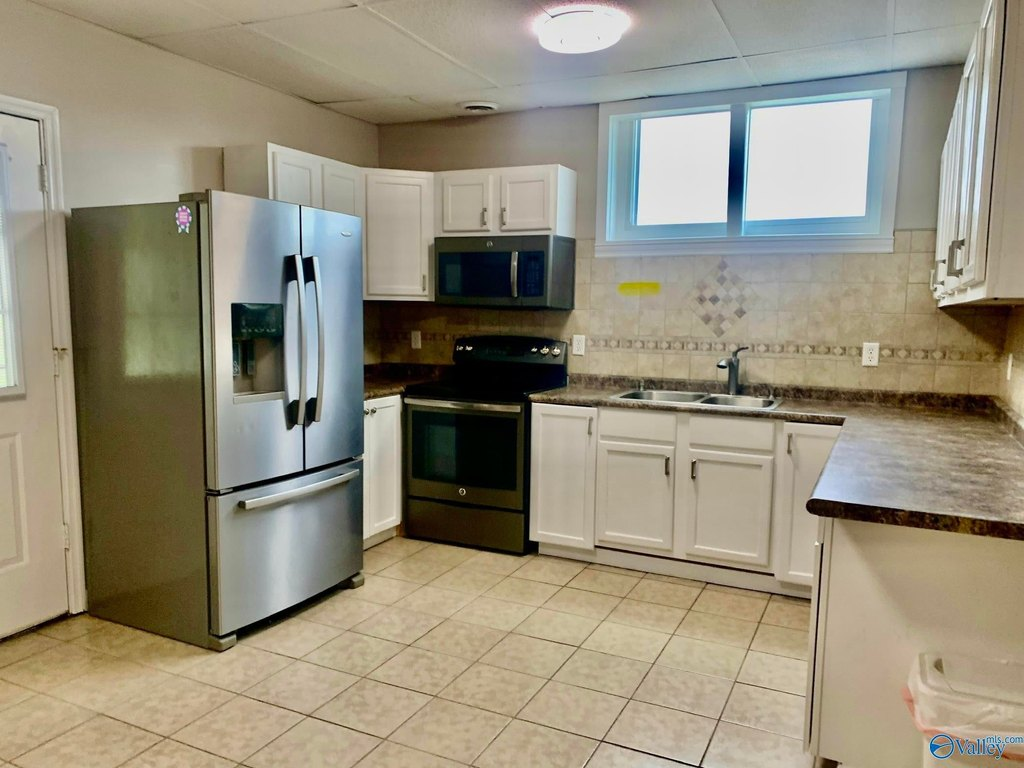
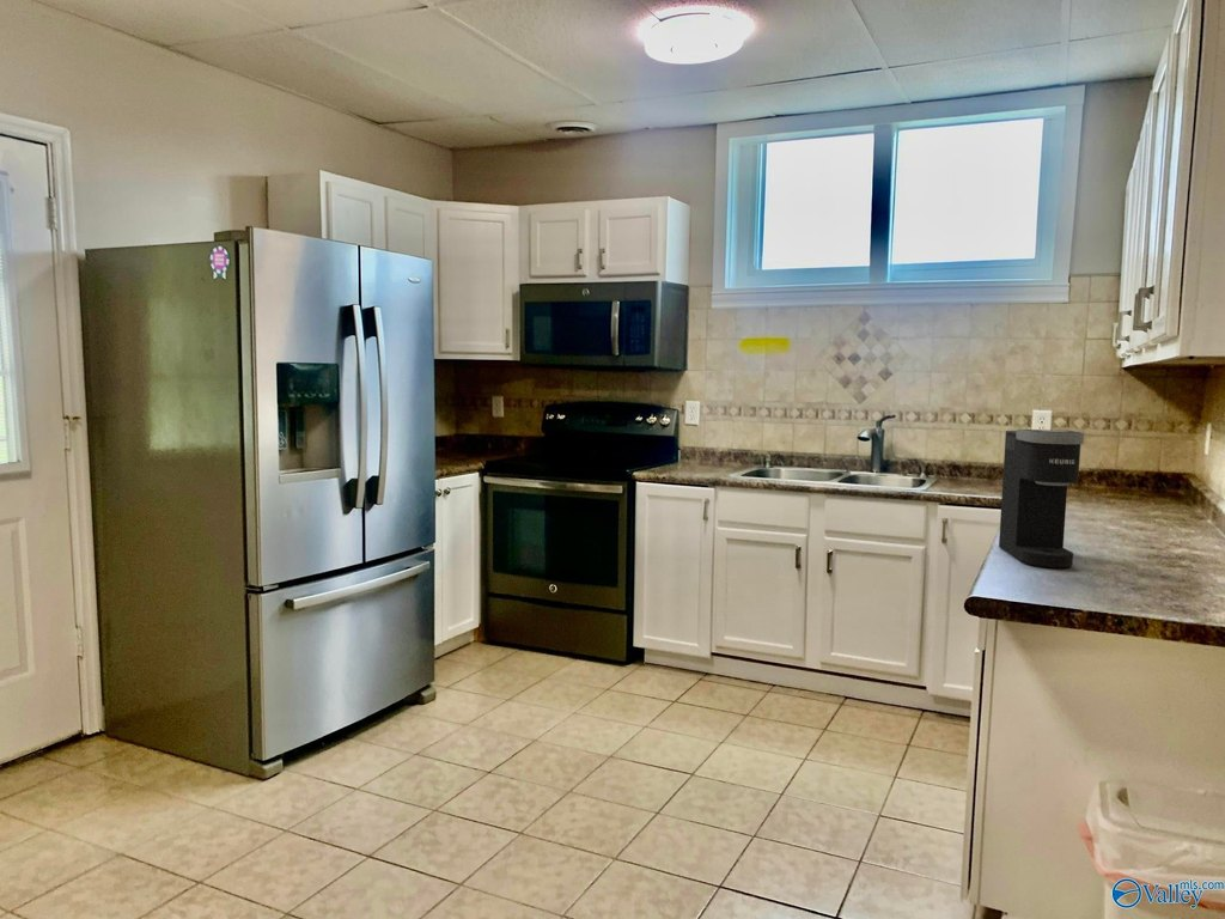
+ coffee maker (1037, 493)
